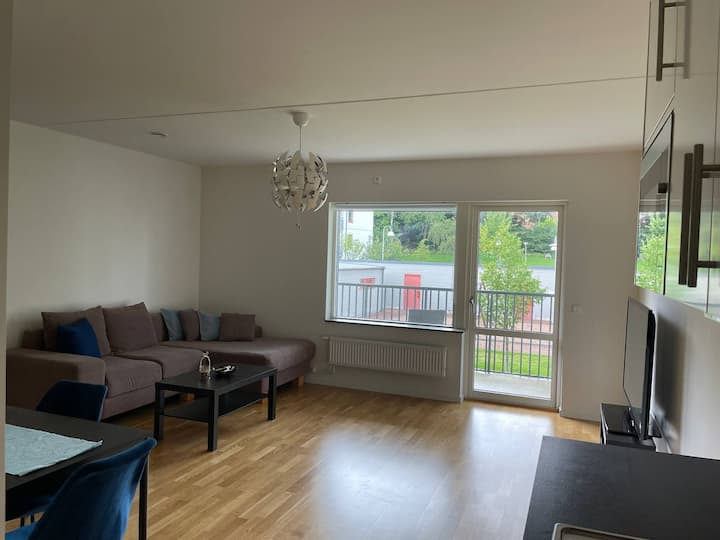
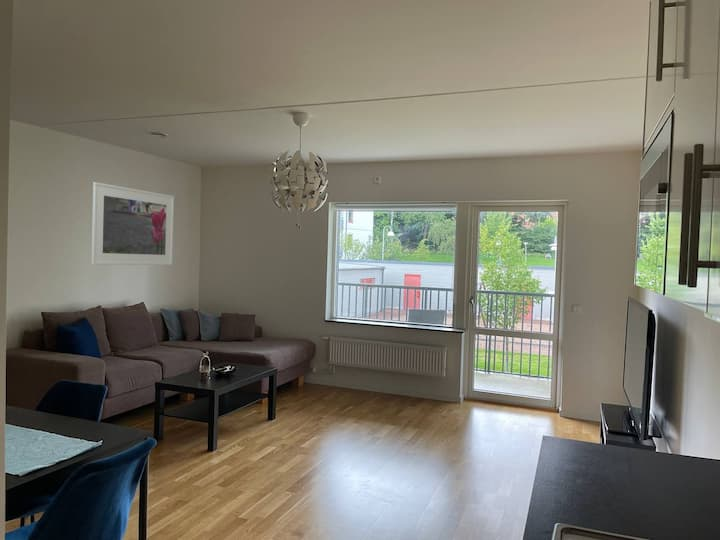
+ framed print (136, 227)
